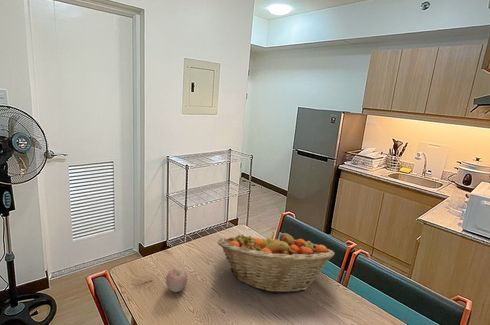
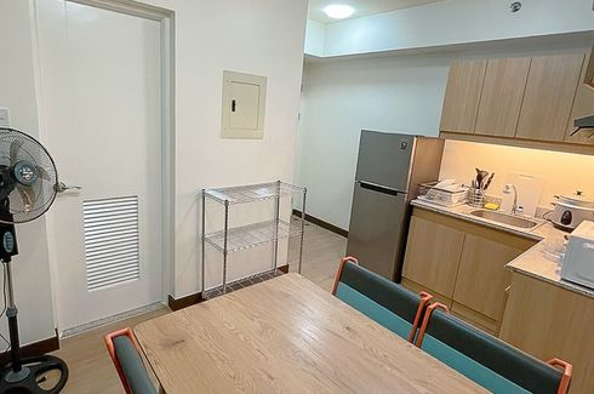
- fruit basket (273, 254)
- apple (176, 280)
